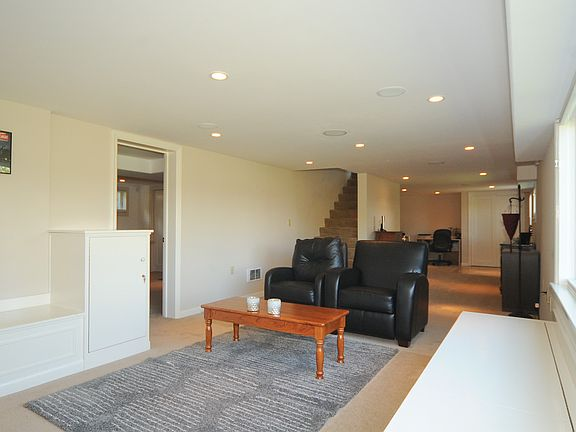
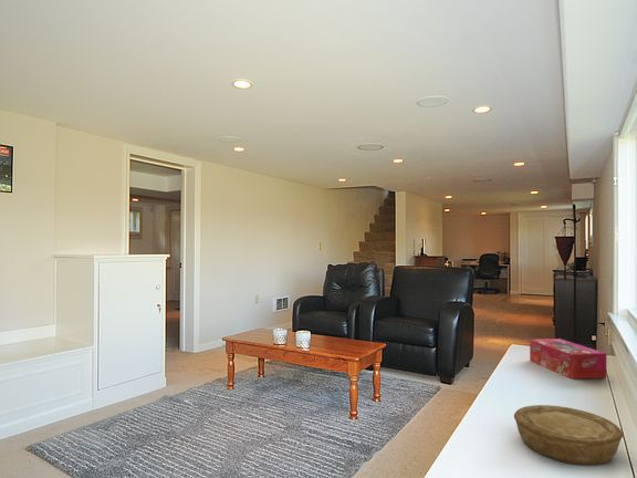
+ tissue box (565, 356)
+ bowl (565, 434)
